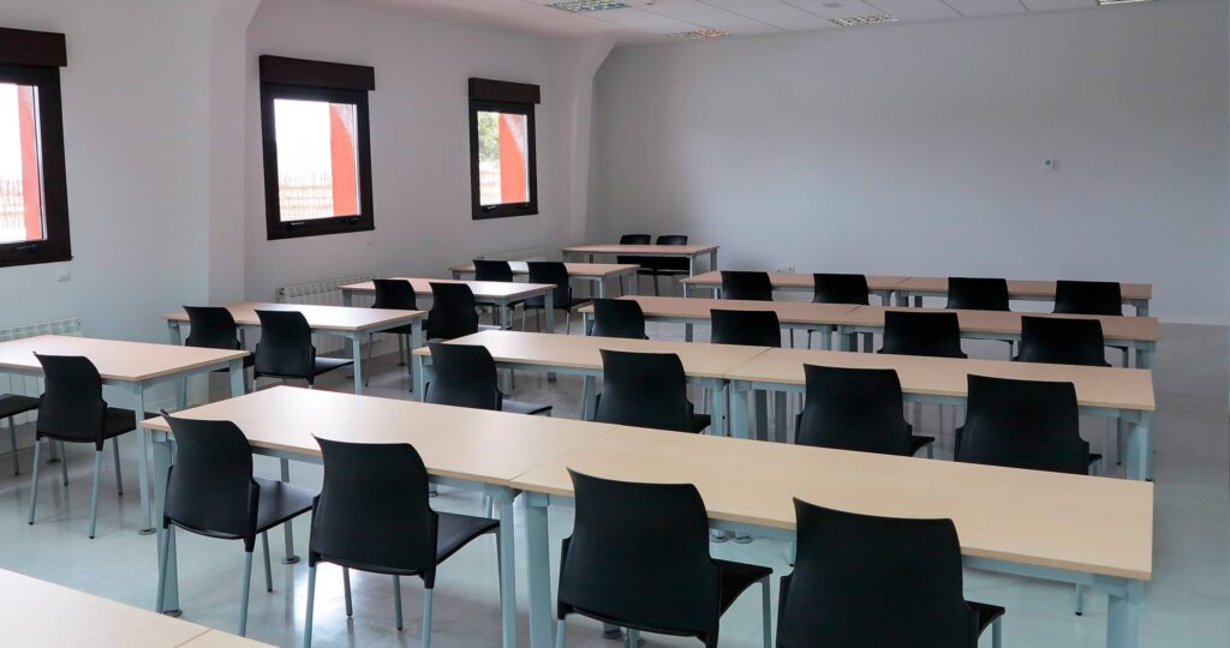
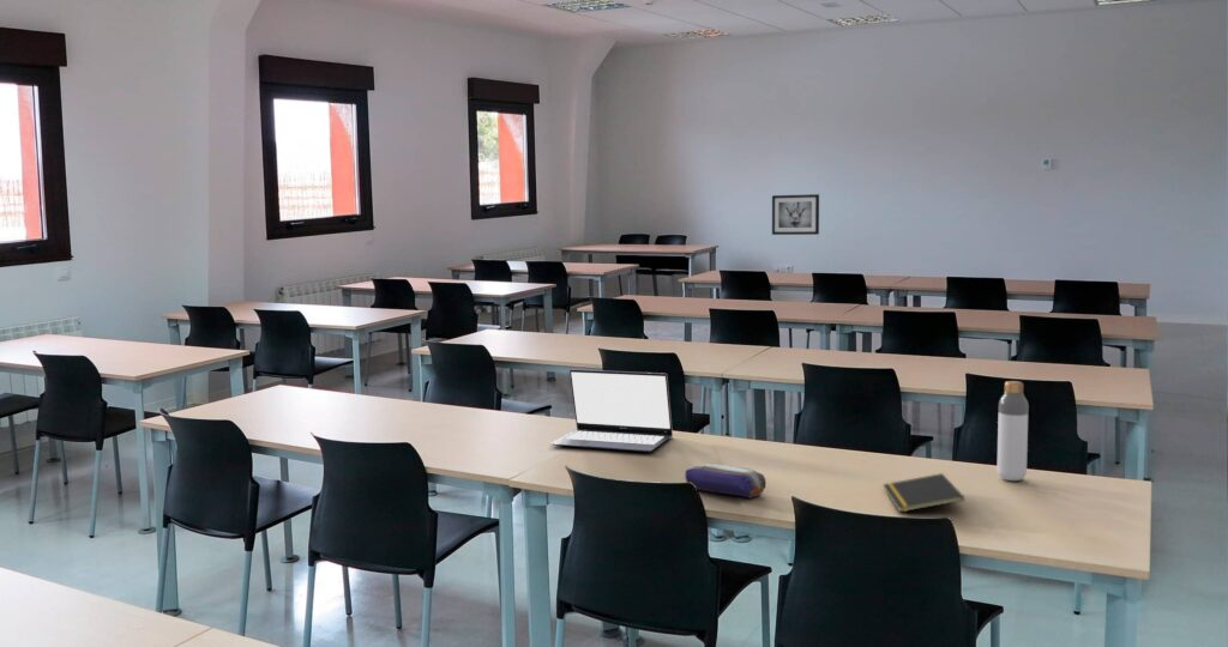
+ pencil case (724, 479)
+ laptop (612, 407)
+ bottle (1012, 430)
+ wall art (795, 214)
+ notepad (921, 491)
